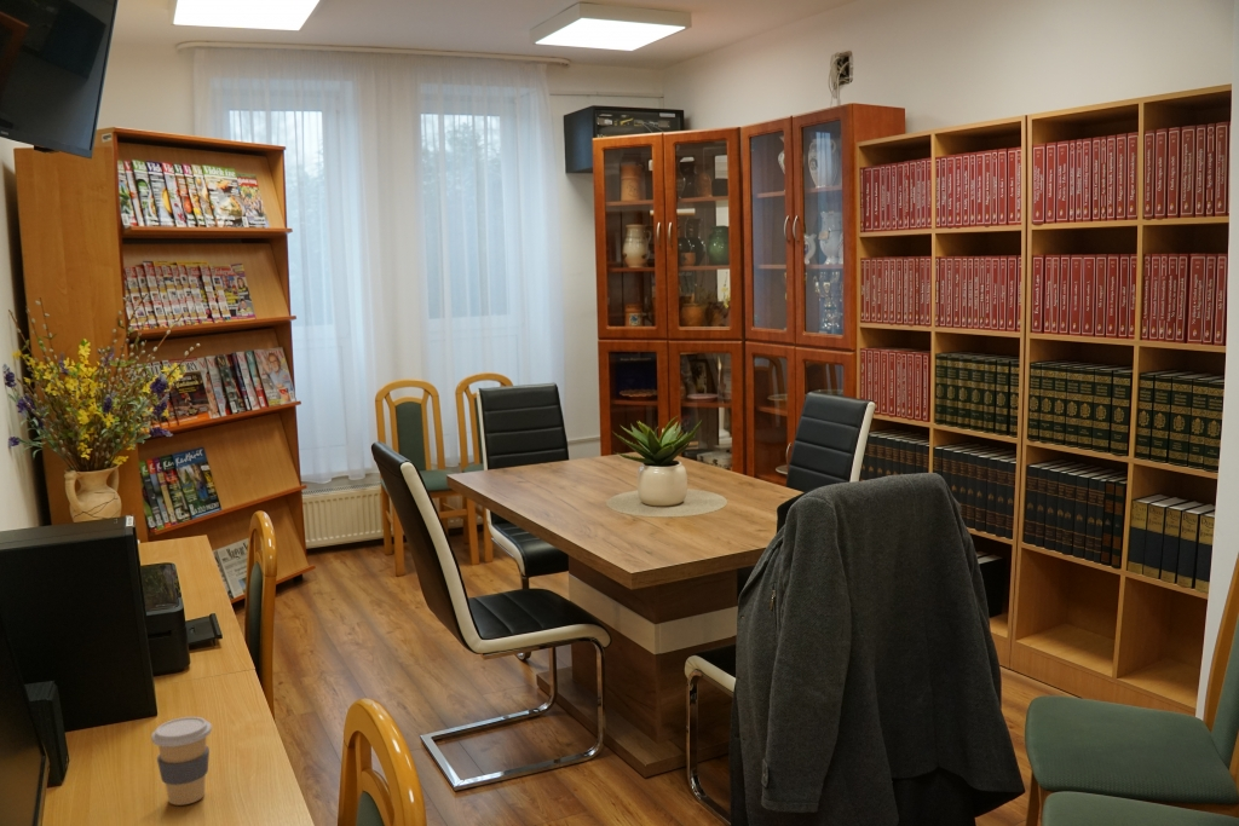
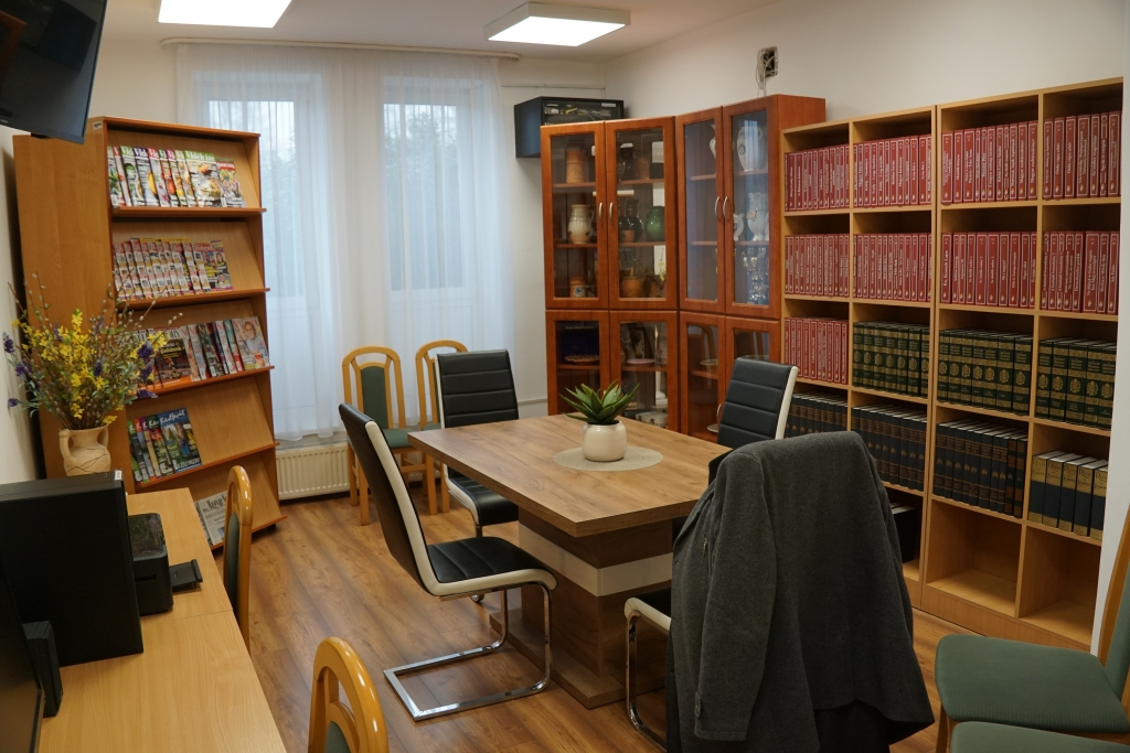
- coffee cup (184, 761)
